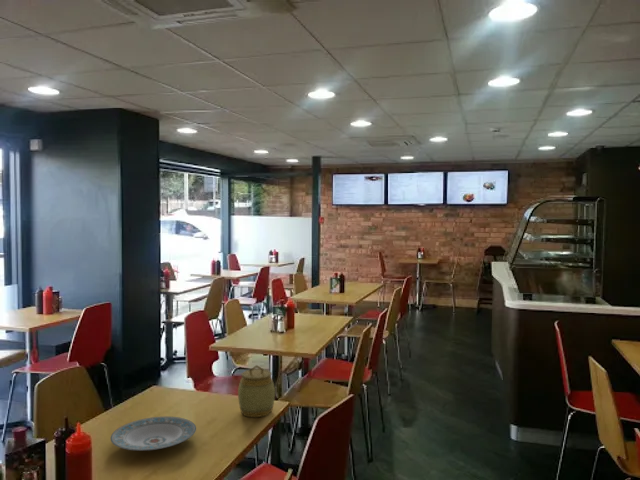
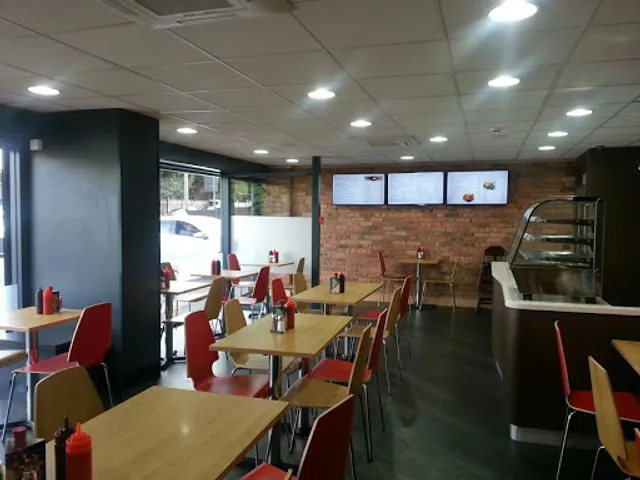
- jar (256, 388)
- plate (154, 436)
